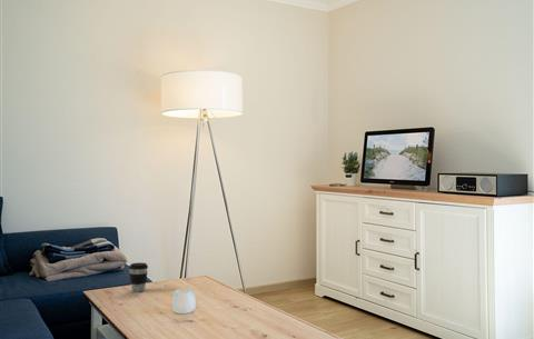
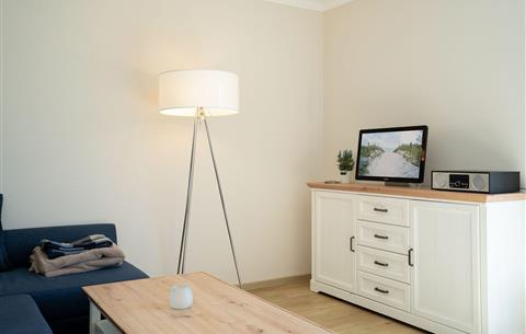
- coffee cup (138, 277)
